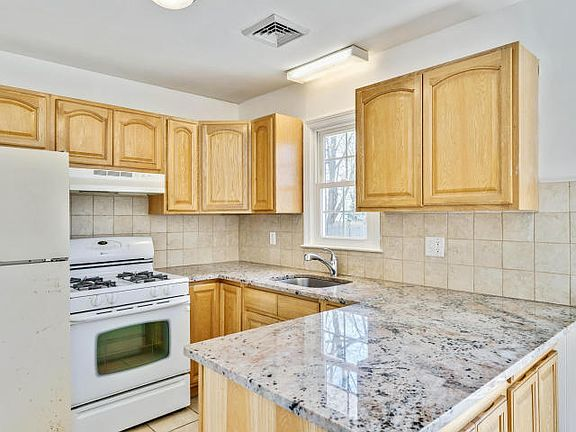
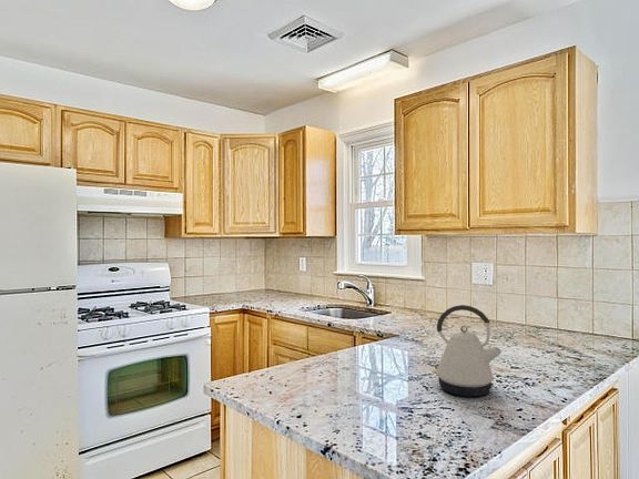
+ kettle (466, 347)
